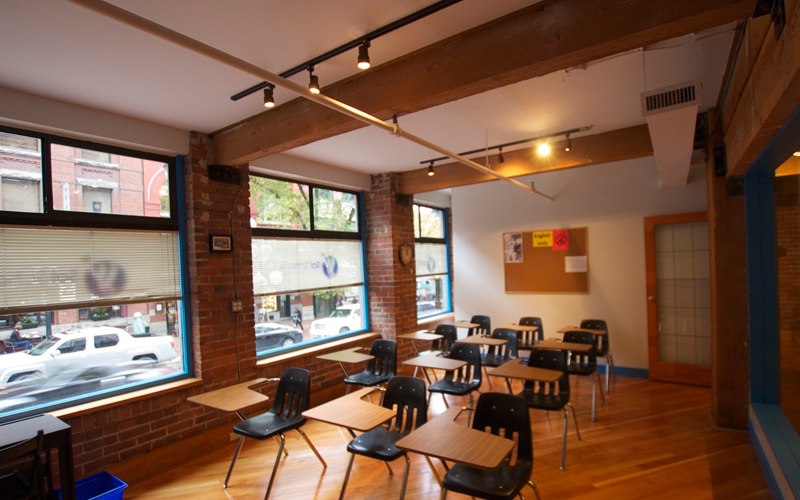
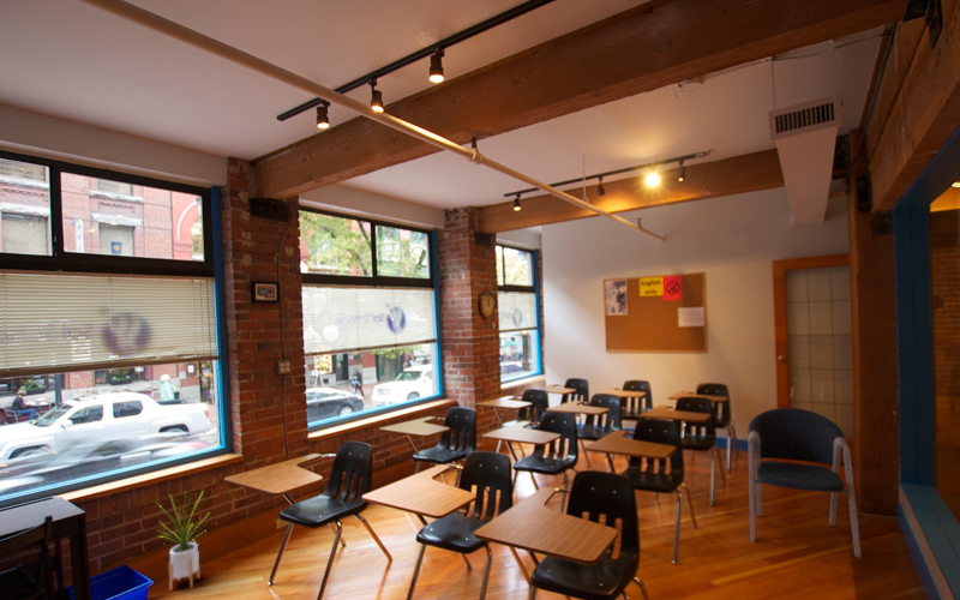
+ chair (799, 474)
+ house plant (184, 535)
